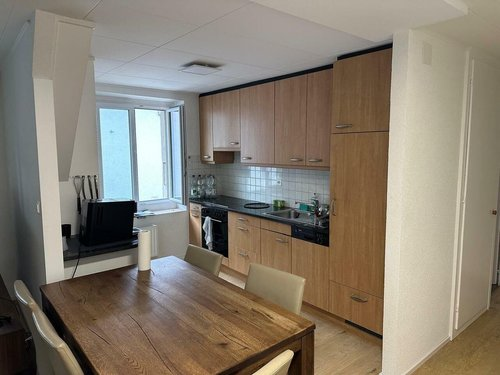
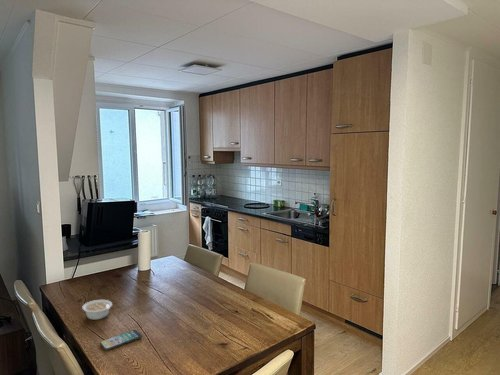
+ legume (98, 309)
+ smartphone (121, 339)
